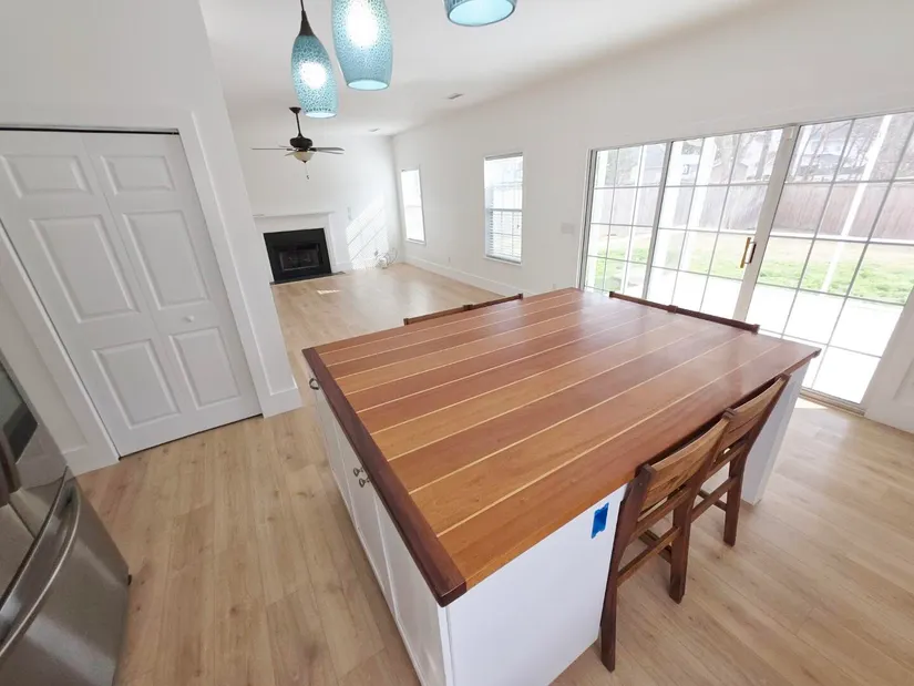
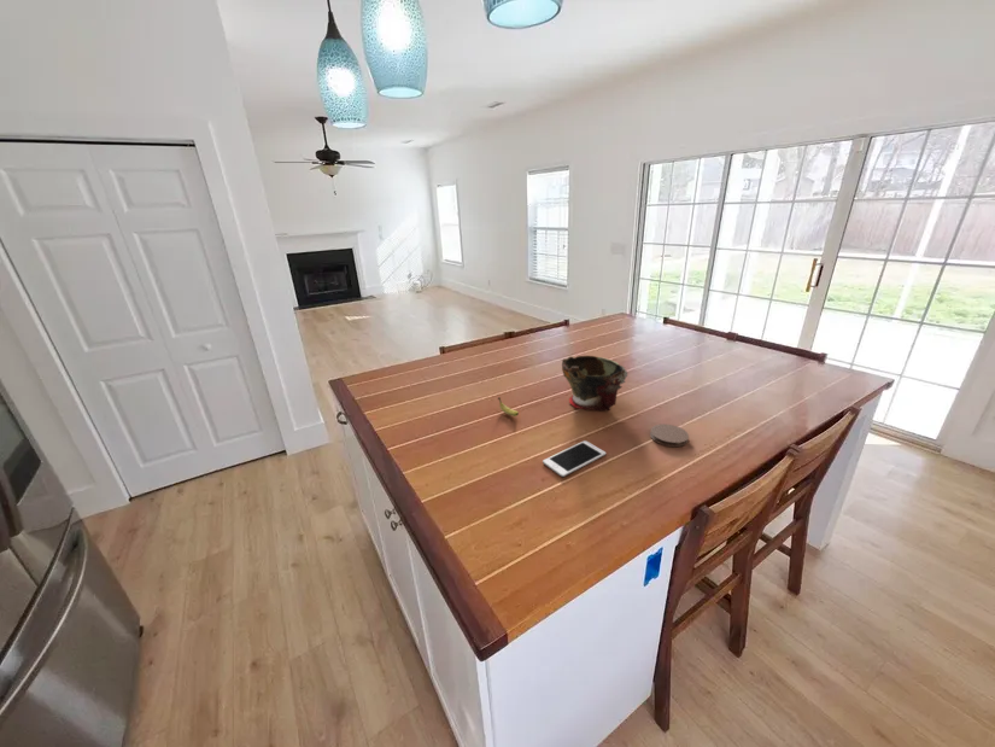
+ banana (508, 408)
+ coaster (668, 434)
+ cell phone (574, 457)
+ bowl (593, 379)
